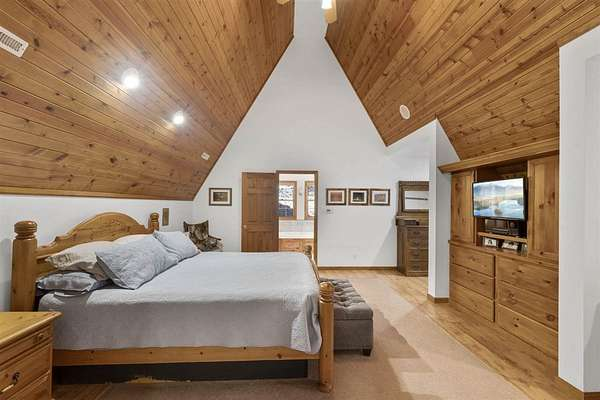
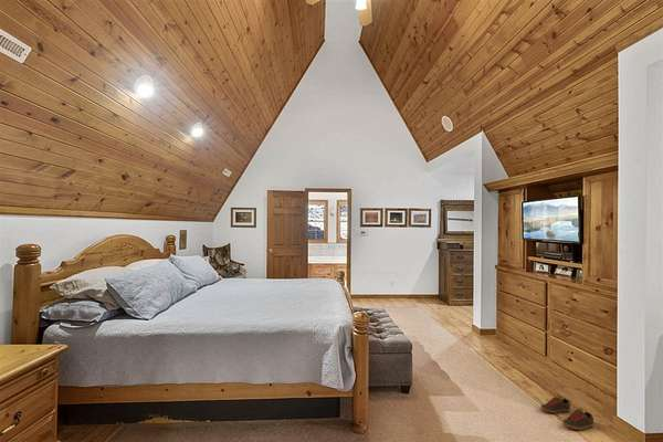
+ shoe (566, 411)
